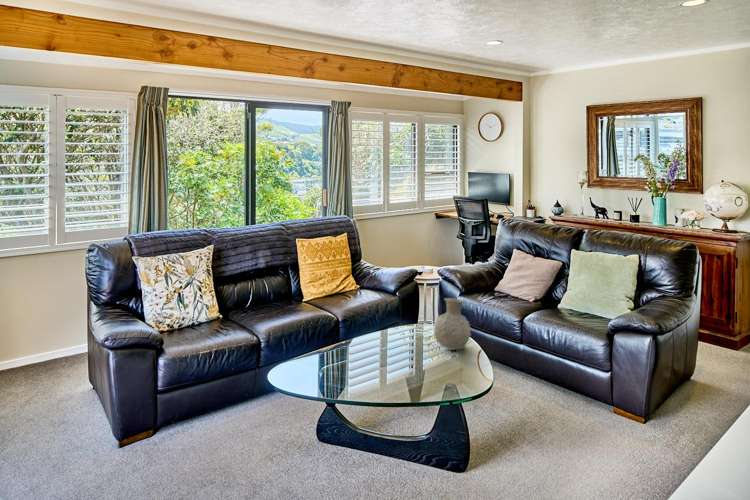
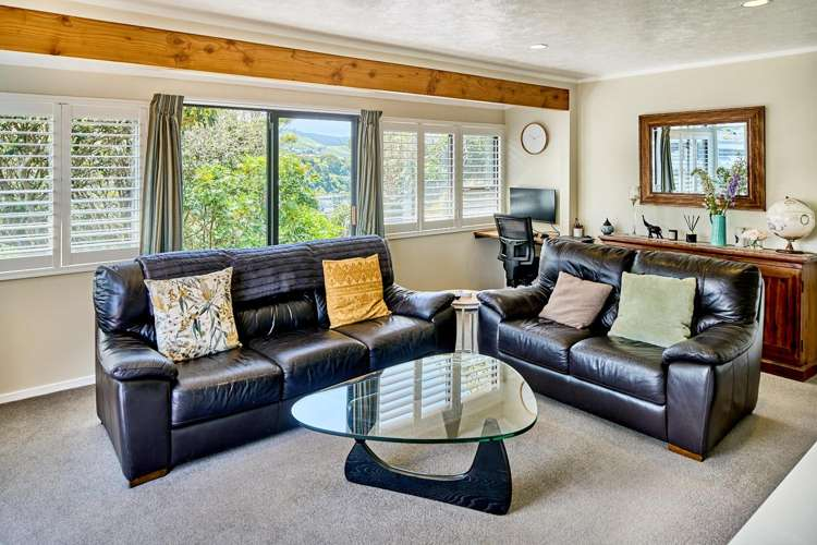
- vase (452, 324)
